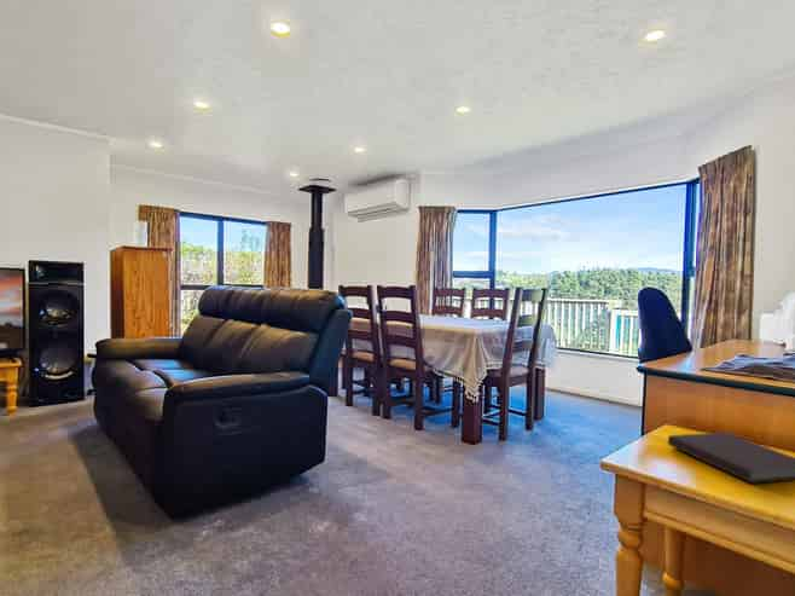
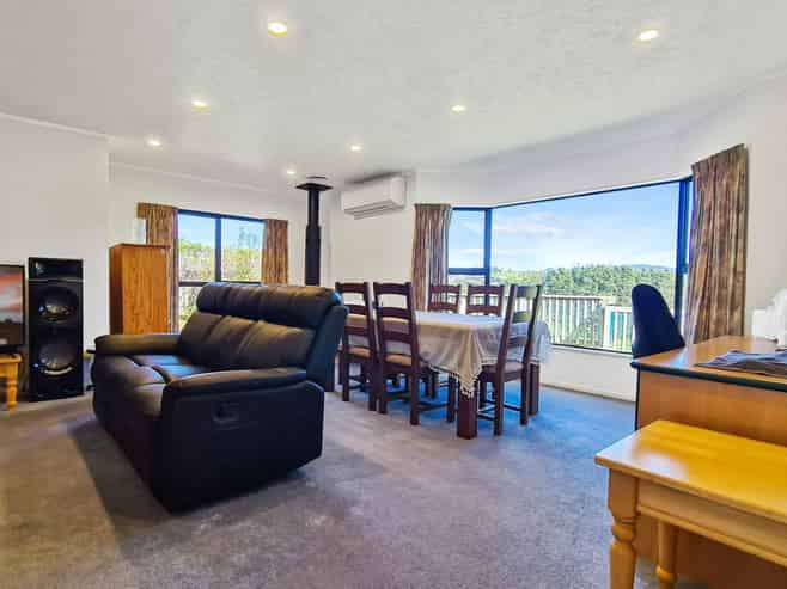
- notebook (736, 455)
